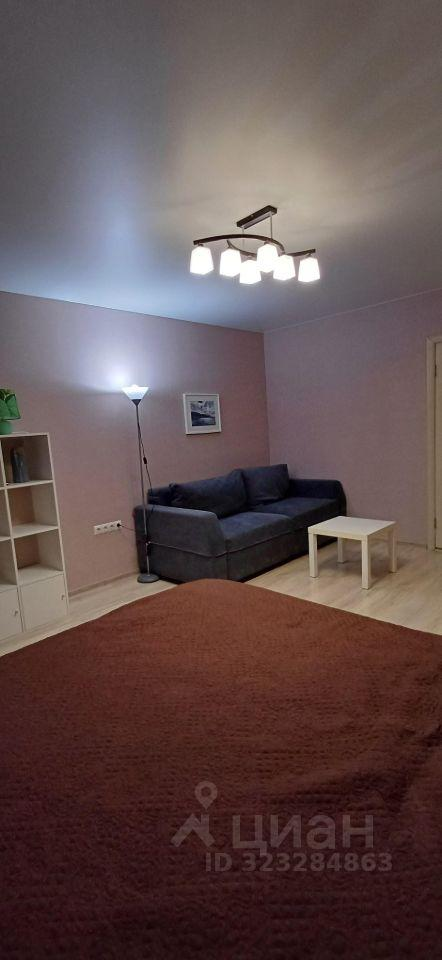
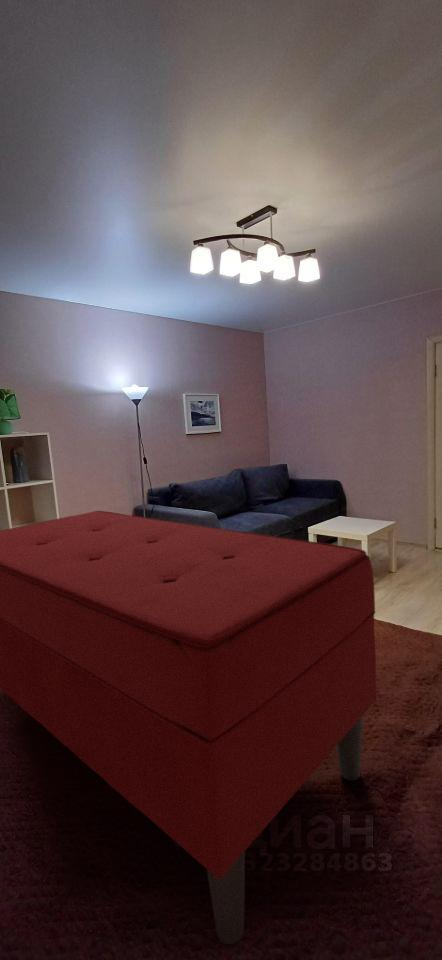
+ bench (133, 640)
